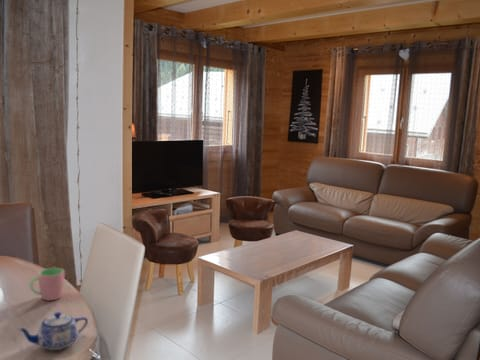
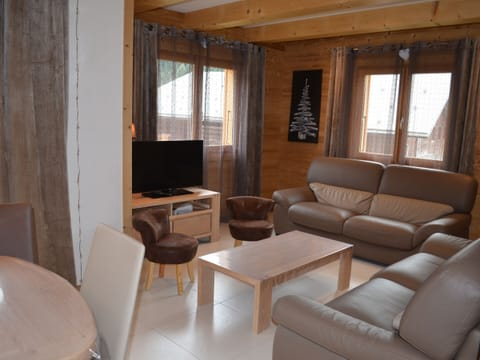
- cup (47, 285)
- teapot (54, 329)
